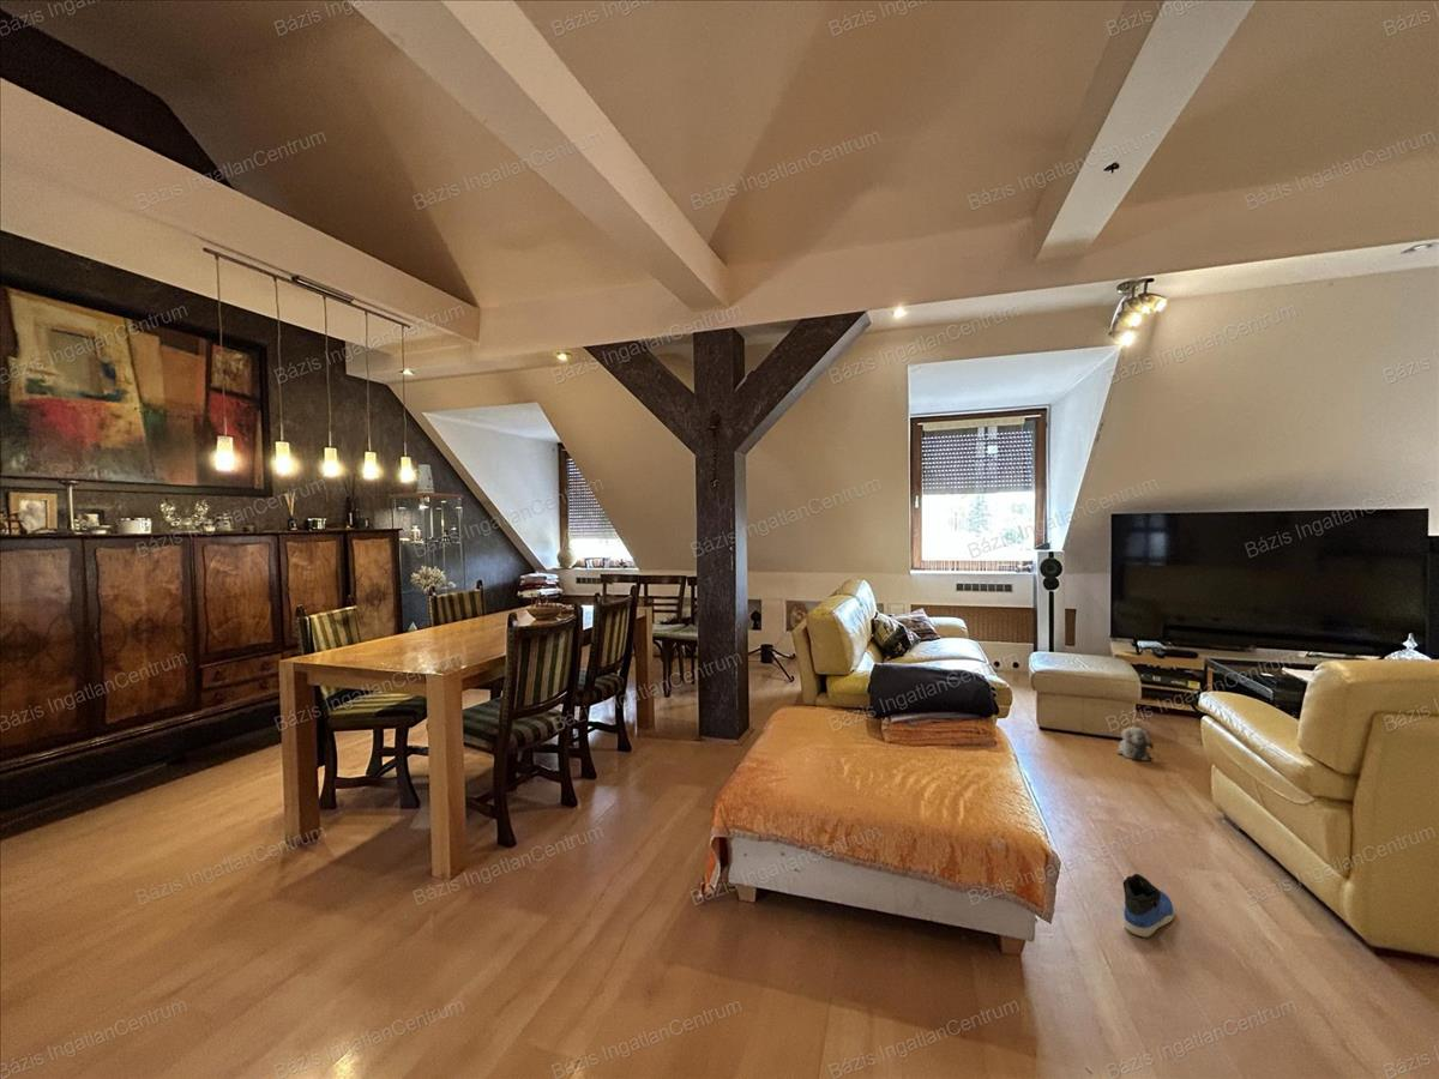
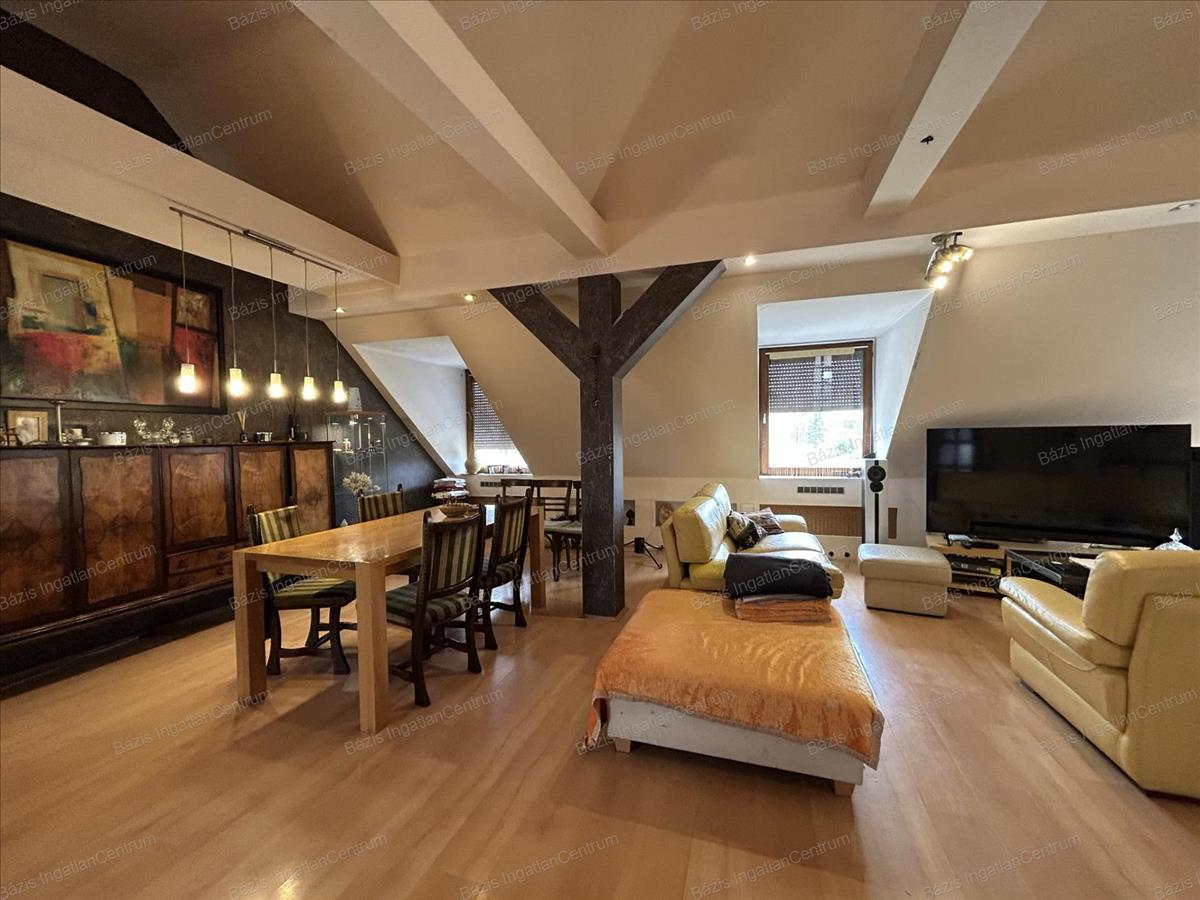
- plush toy (1134, 739)
- sneaker (1148, 896)
